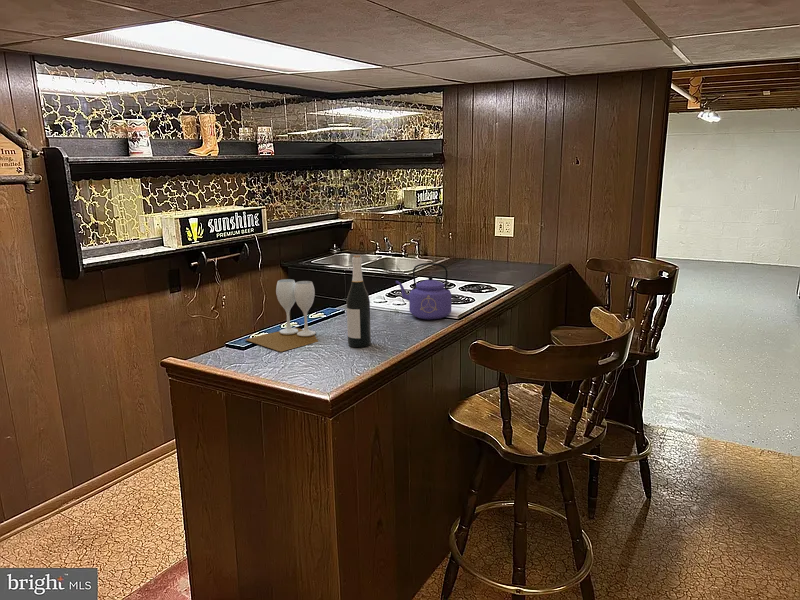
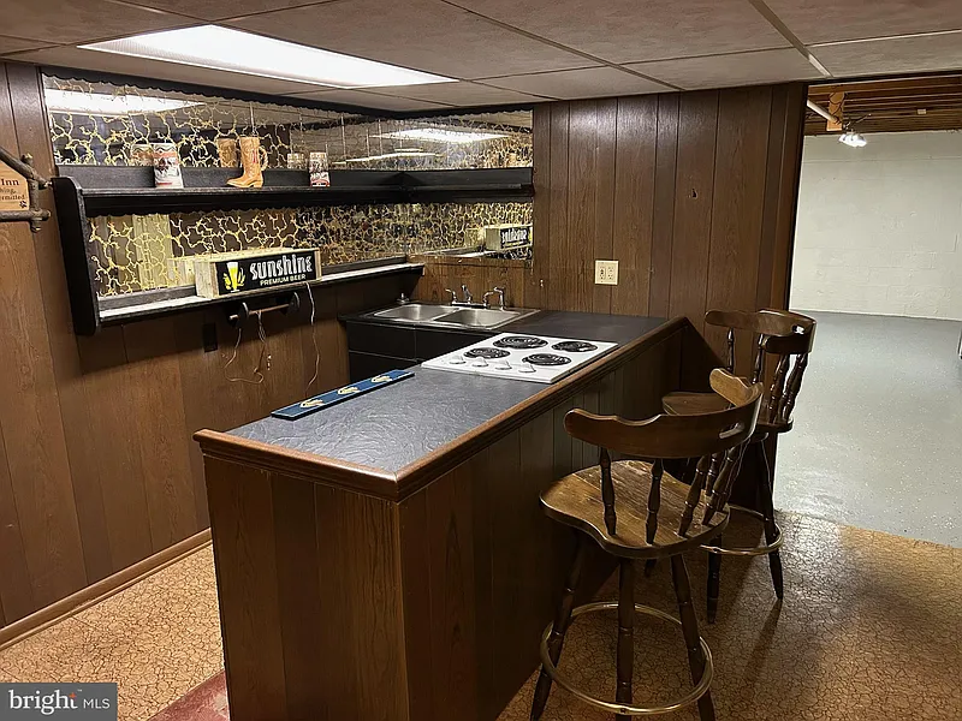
- kettle (423, 289)
- wineglass (286, 311)
- wine bottle (358, 300)
